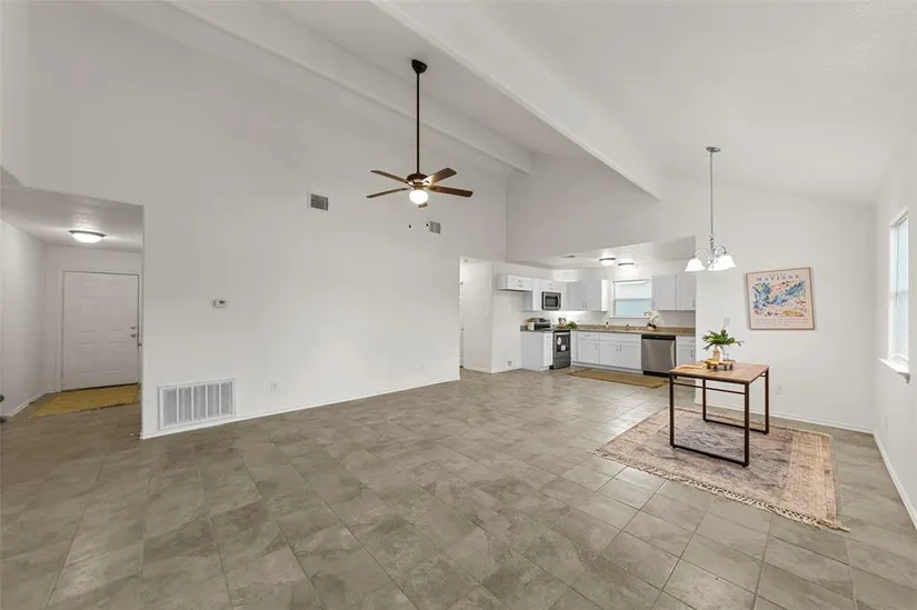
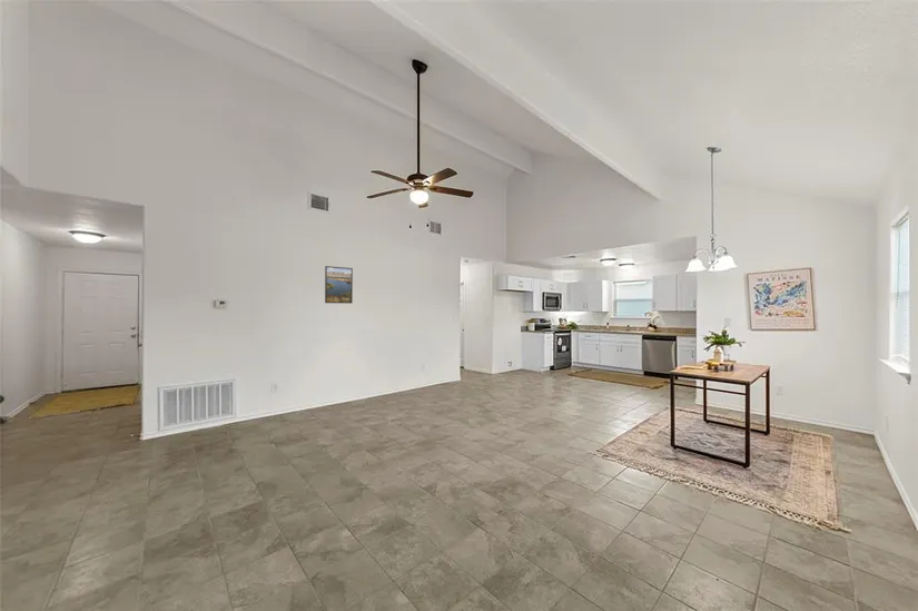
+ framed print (338, 285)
